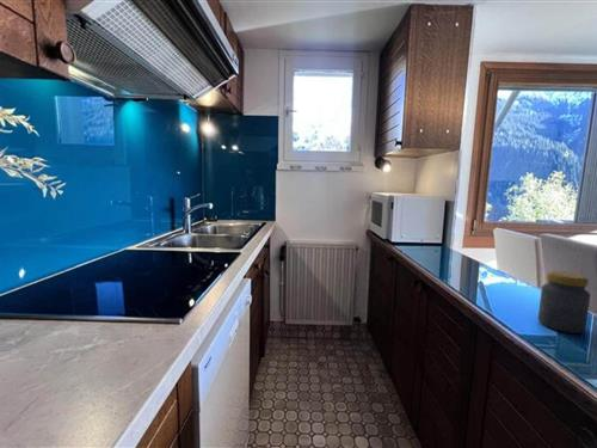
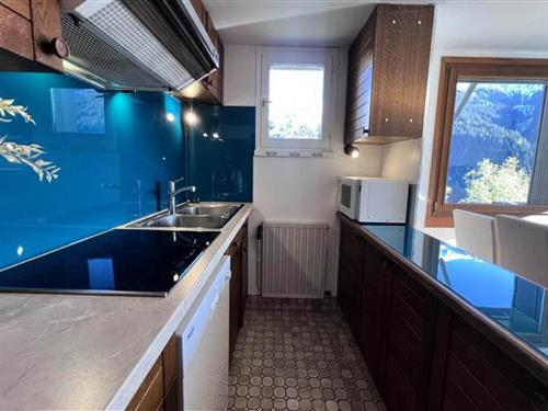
- jar (564, 300)
